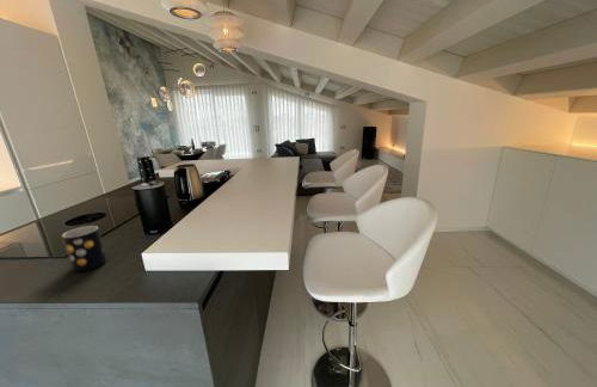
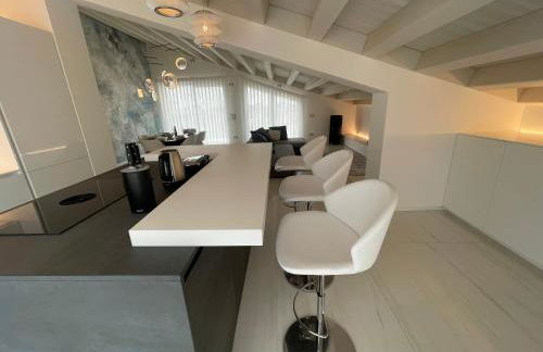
- mug (84, 246)
